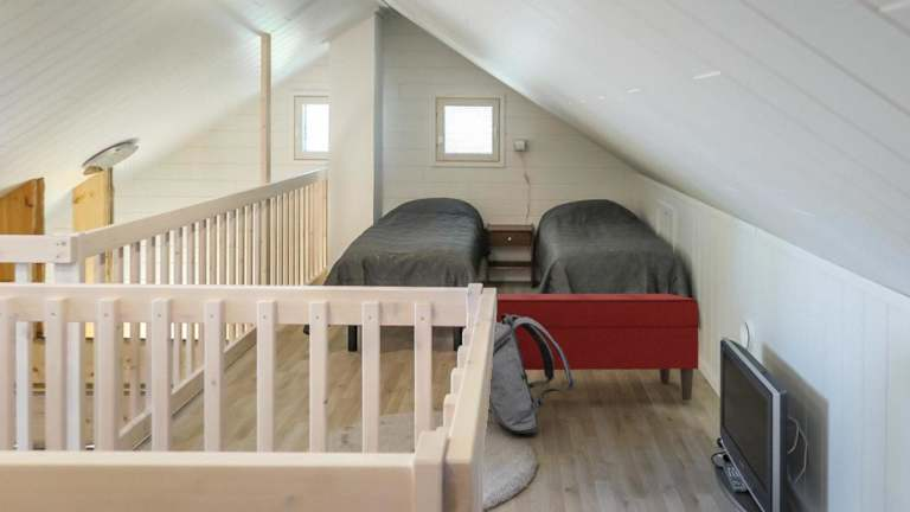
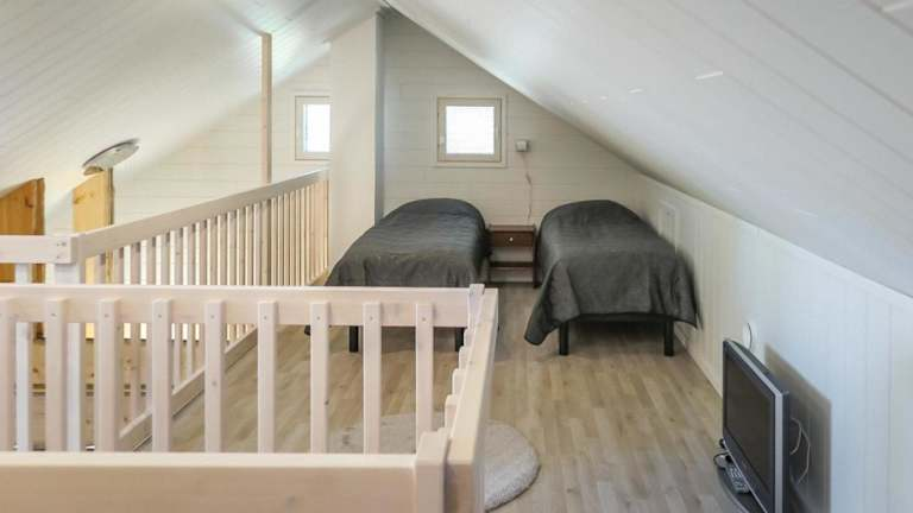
- backpack (520, 371)
- bench (582, 345)
